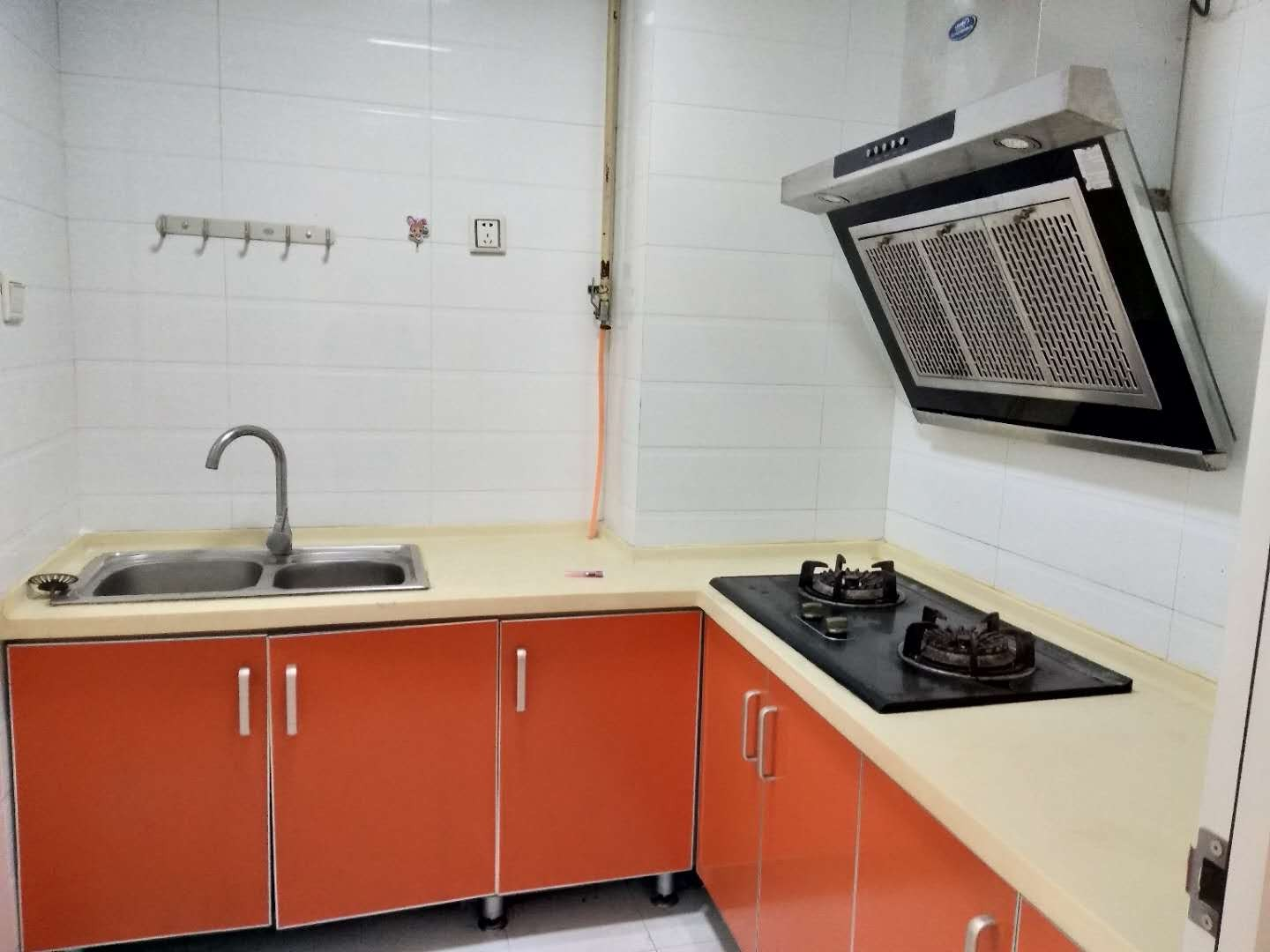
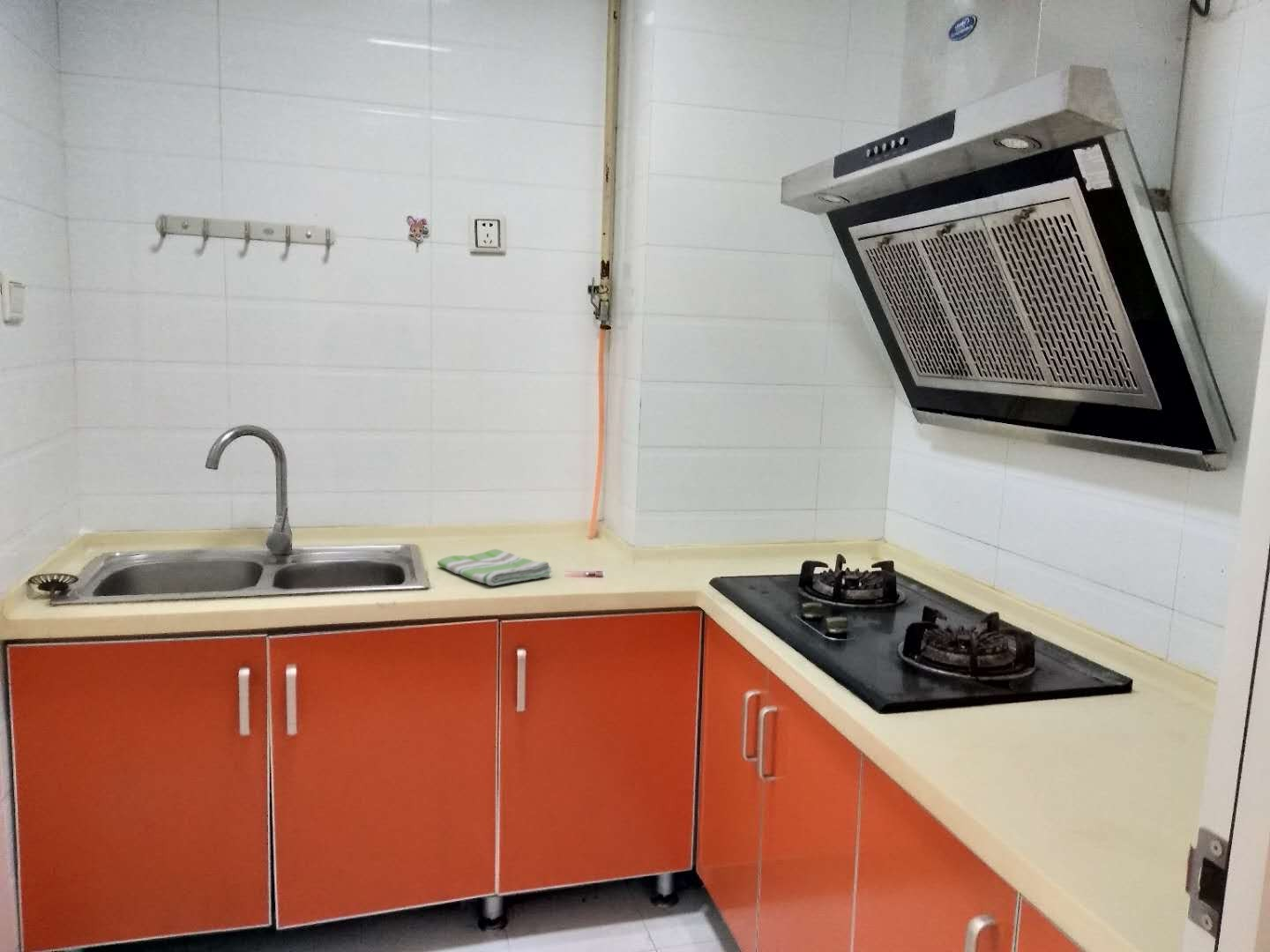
+ dish towel (493, 564)
